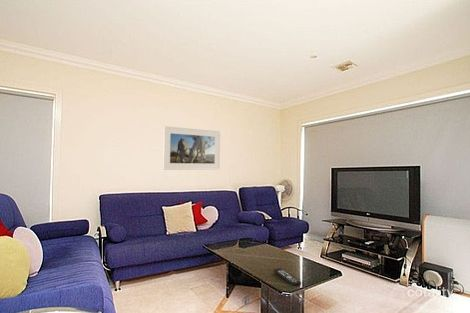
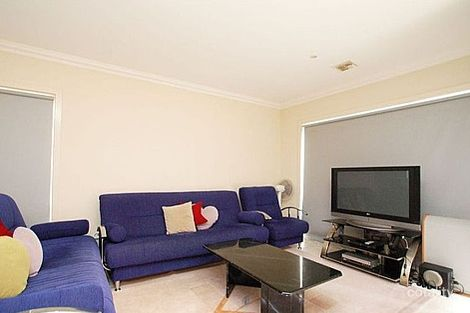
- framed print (193, 149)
- remote control (286, 276)
